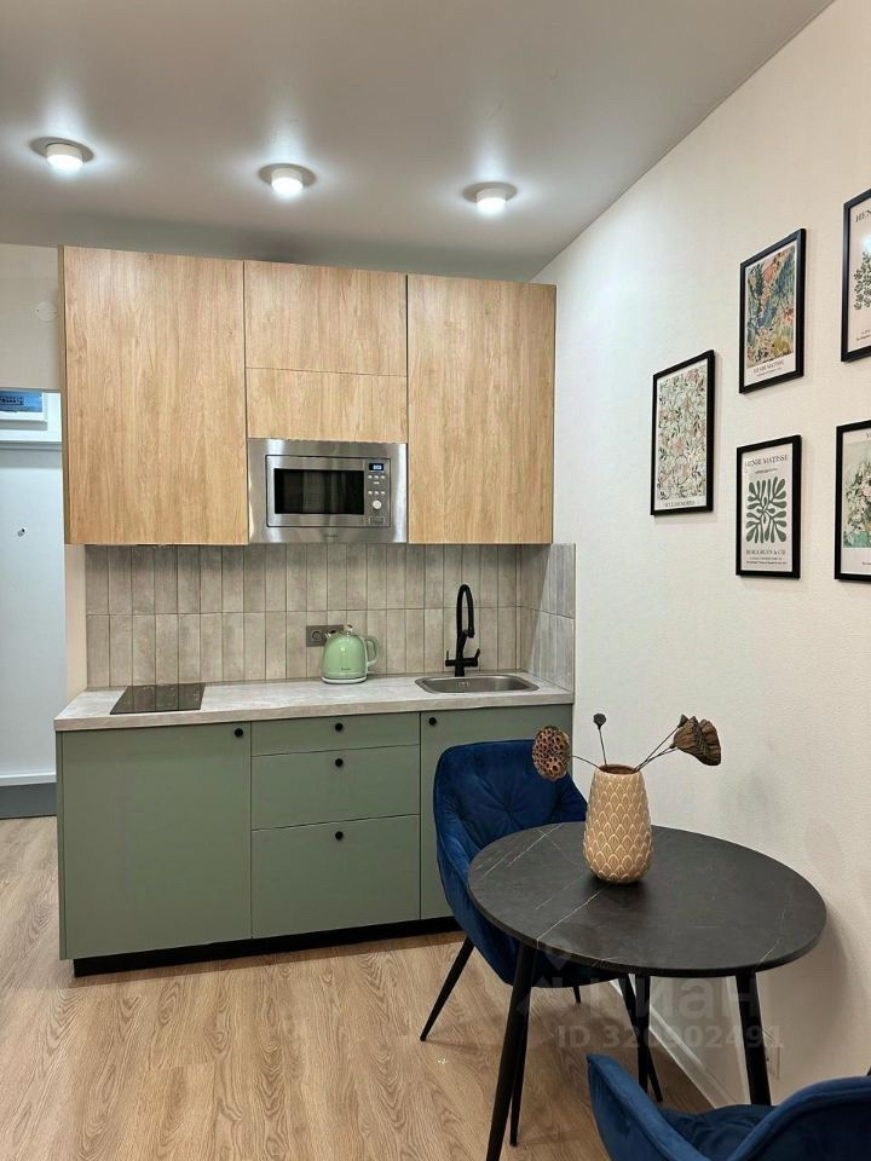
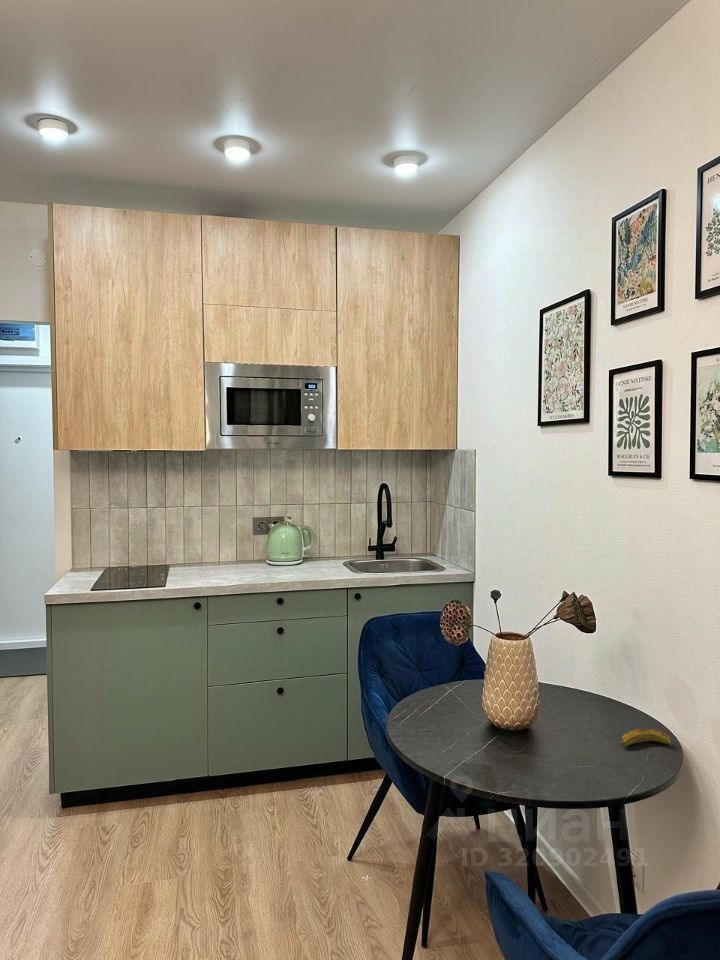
+ banana (644, 739)
